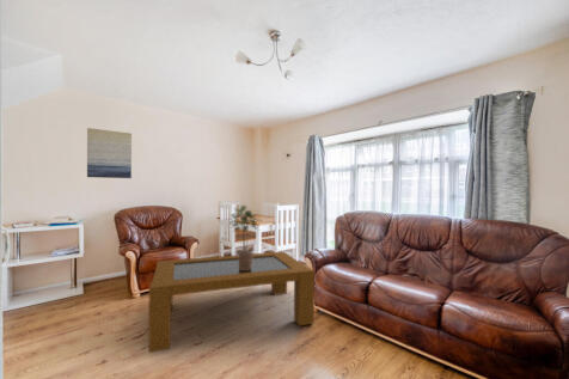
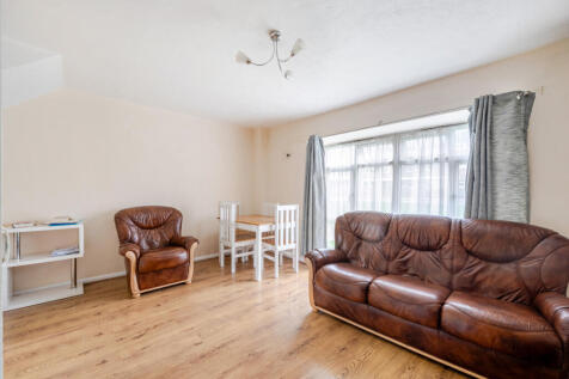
- potted plant (244, 236)
- coffee table (231, 287)
- wall art (110, 154)
